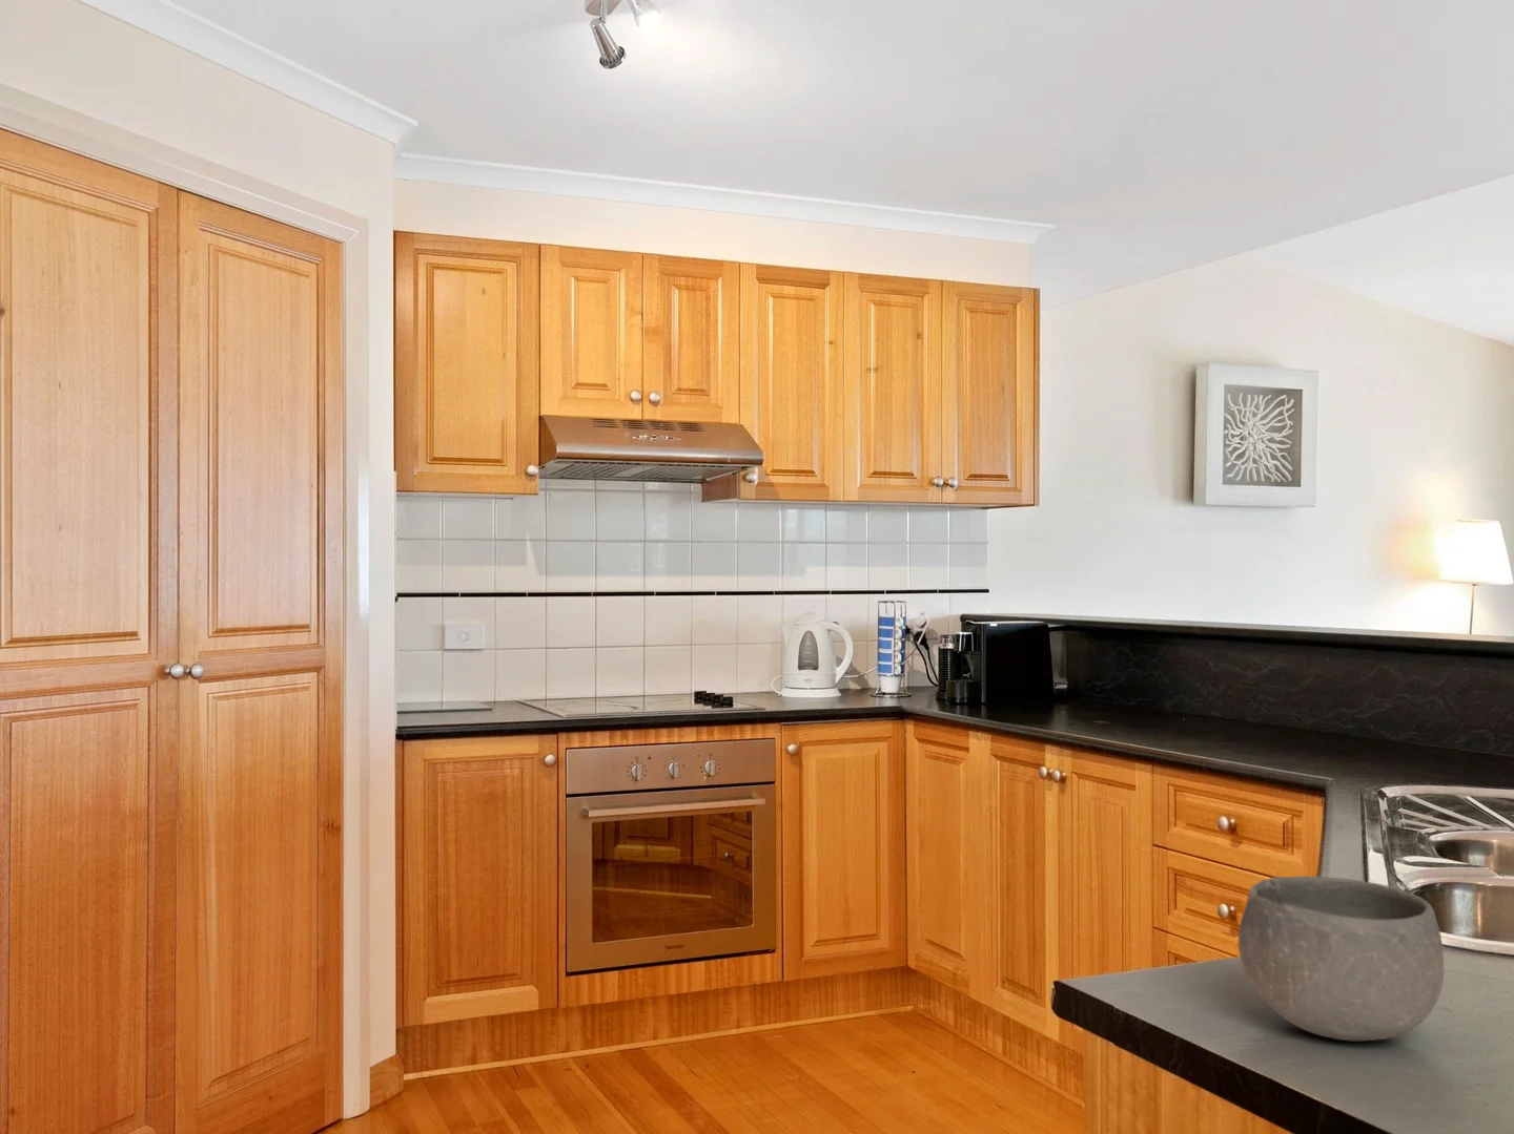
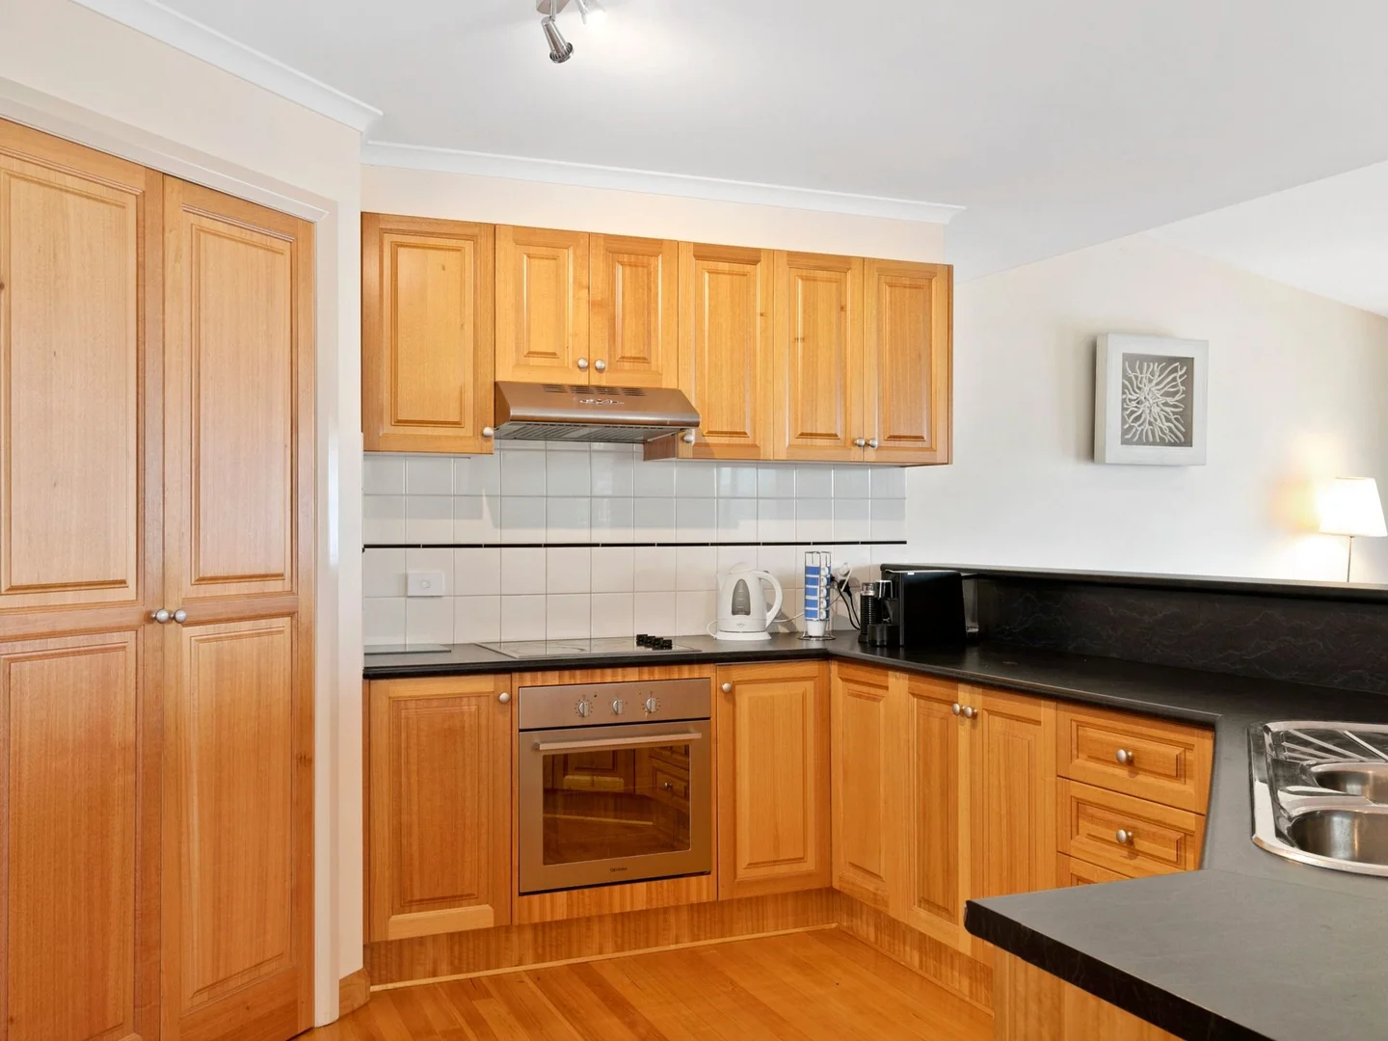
- bowl (1338, 961)
